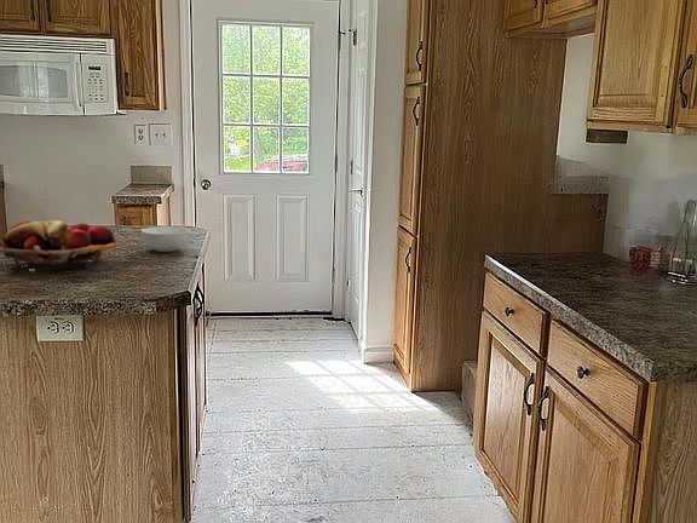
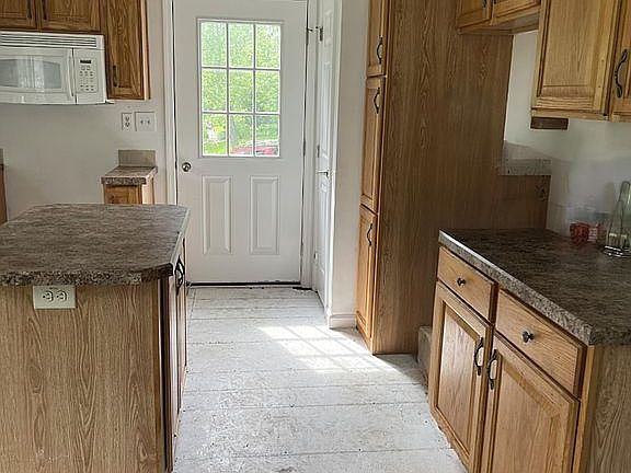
- cereal bowl (166, 240)
- fruit basket (57, 241)
